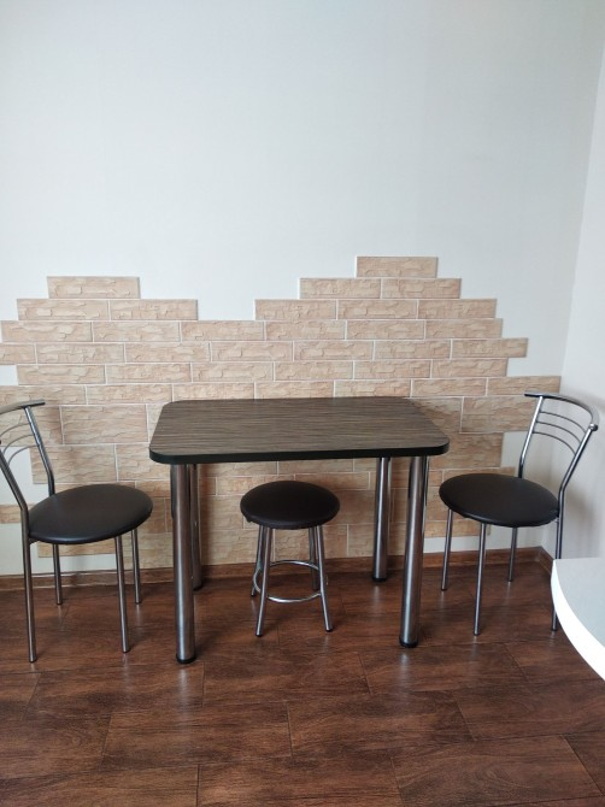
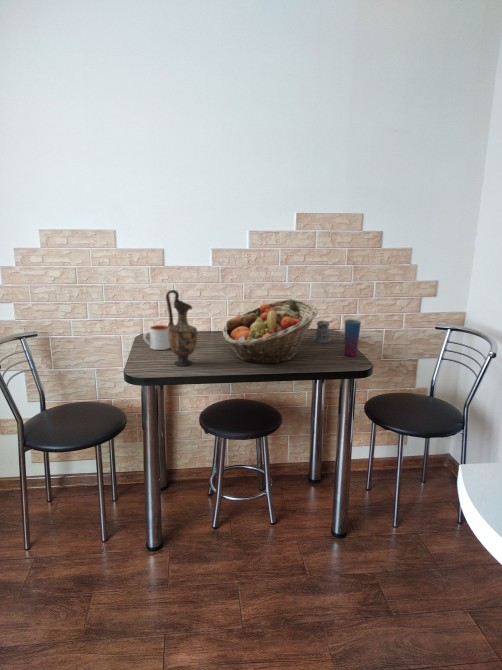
+ vase (181, 327)
+ mug (157, 337)
+ pepper shaker (324, 330)
+ fruit basket (269, 328)
+ cup (351, 338)
